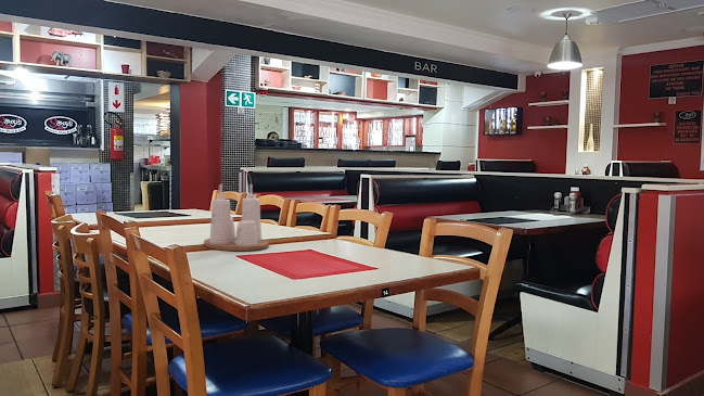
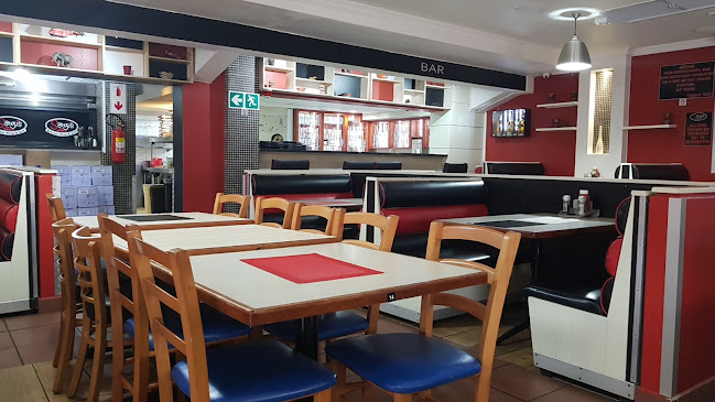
- condiment set (232, 218)
